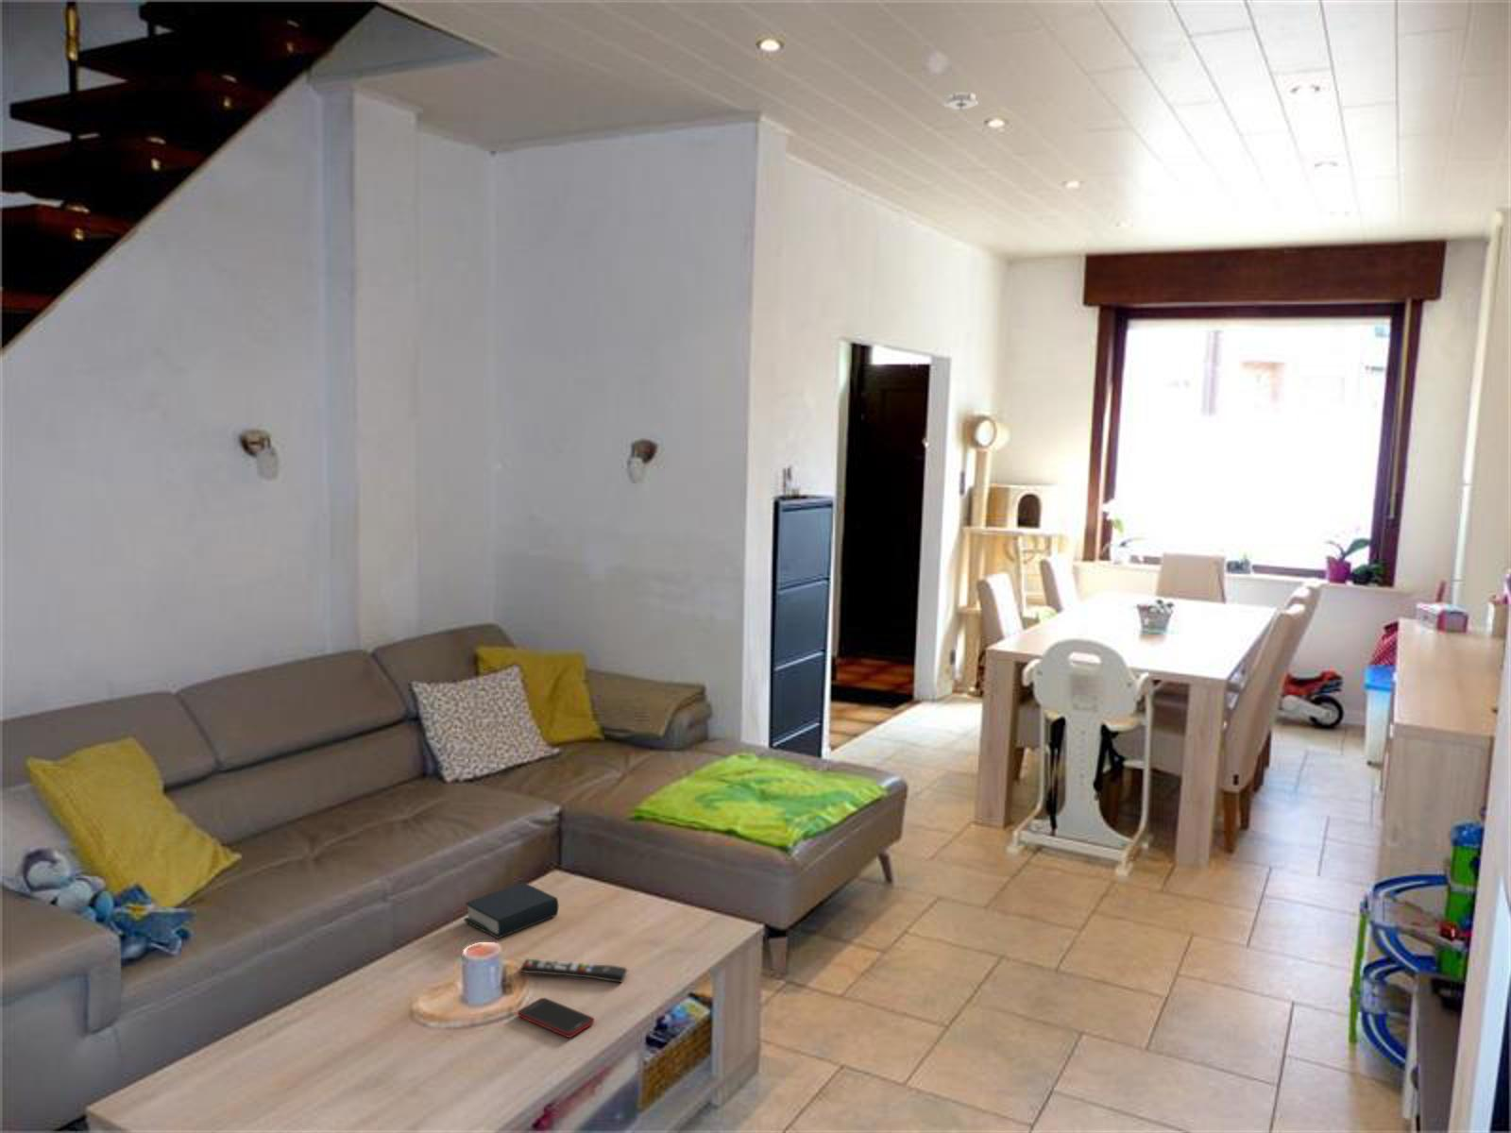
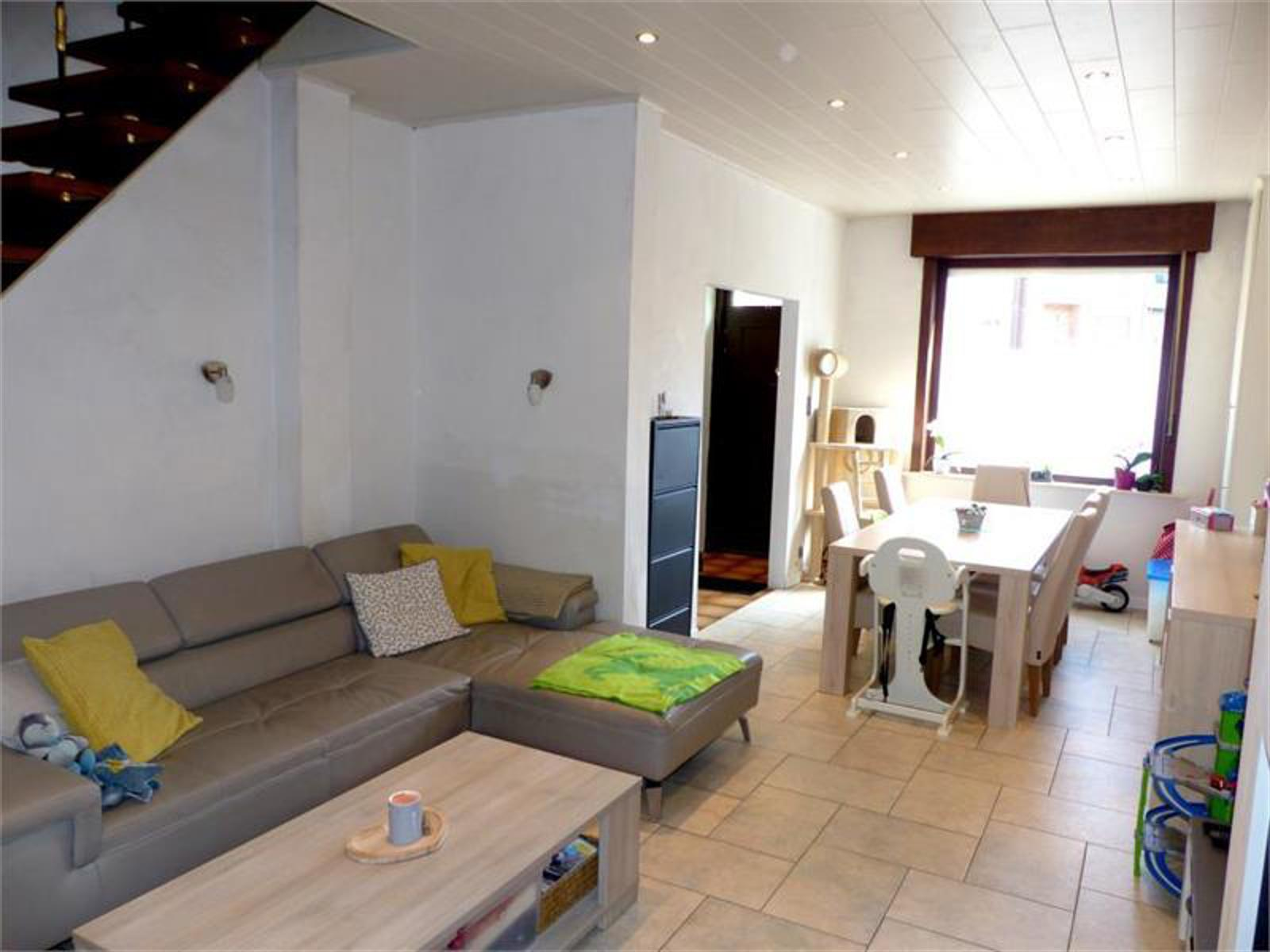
- cell phone (556, 1016)
- smoke detector (959, 100)
- book (510, 909)
- remote control (573, 970)
